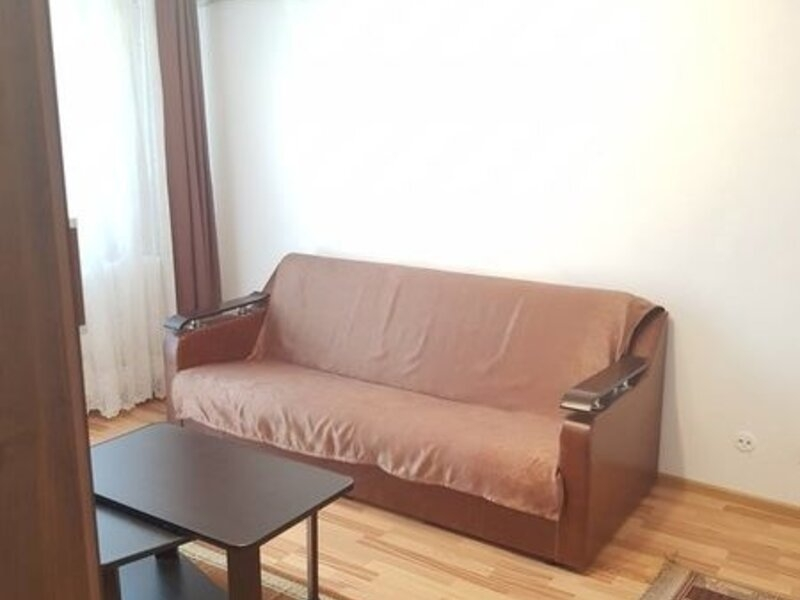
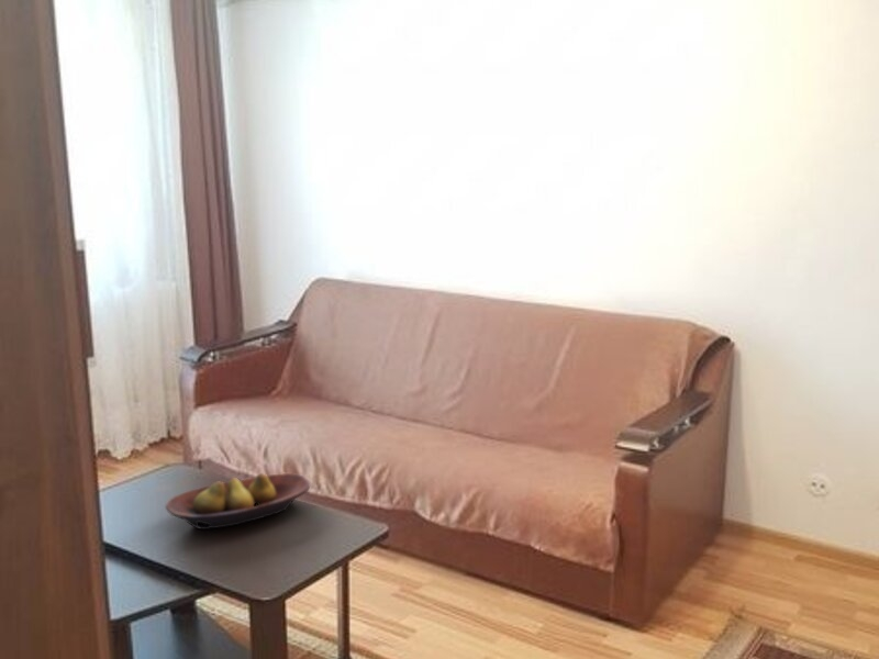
+ fruit bowl (241, 495)
